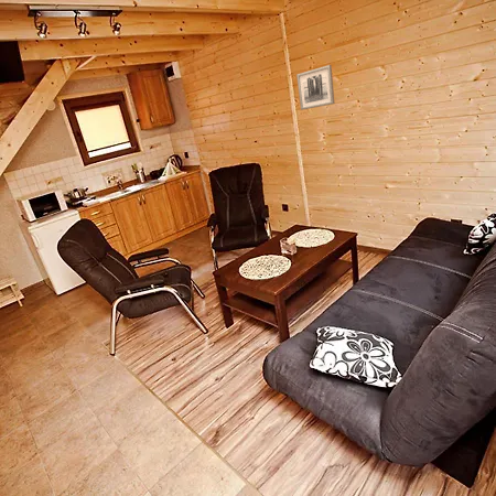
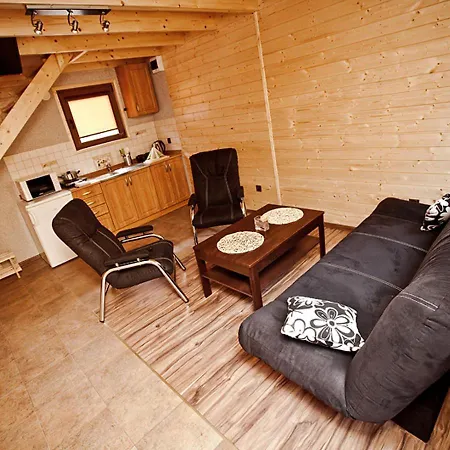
- wall art (314, 88)
